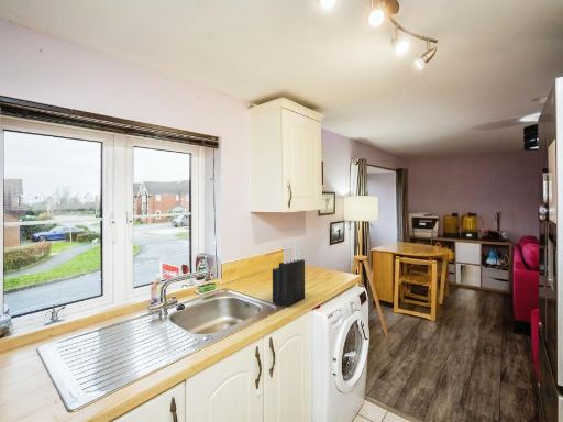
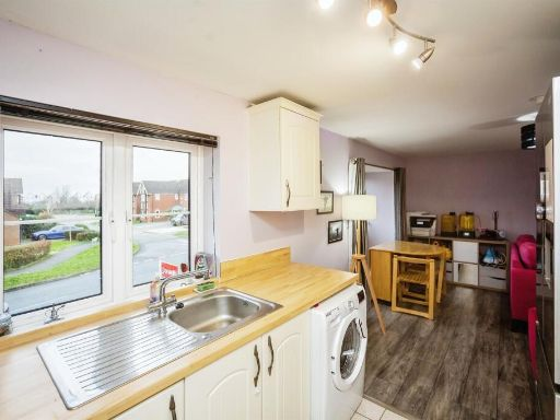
- knife block (287, 270)
